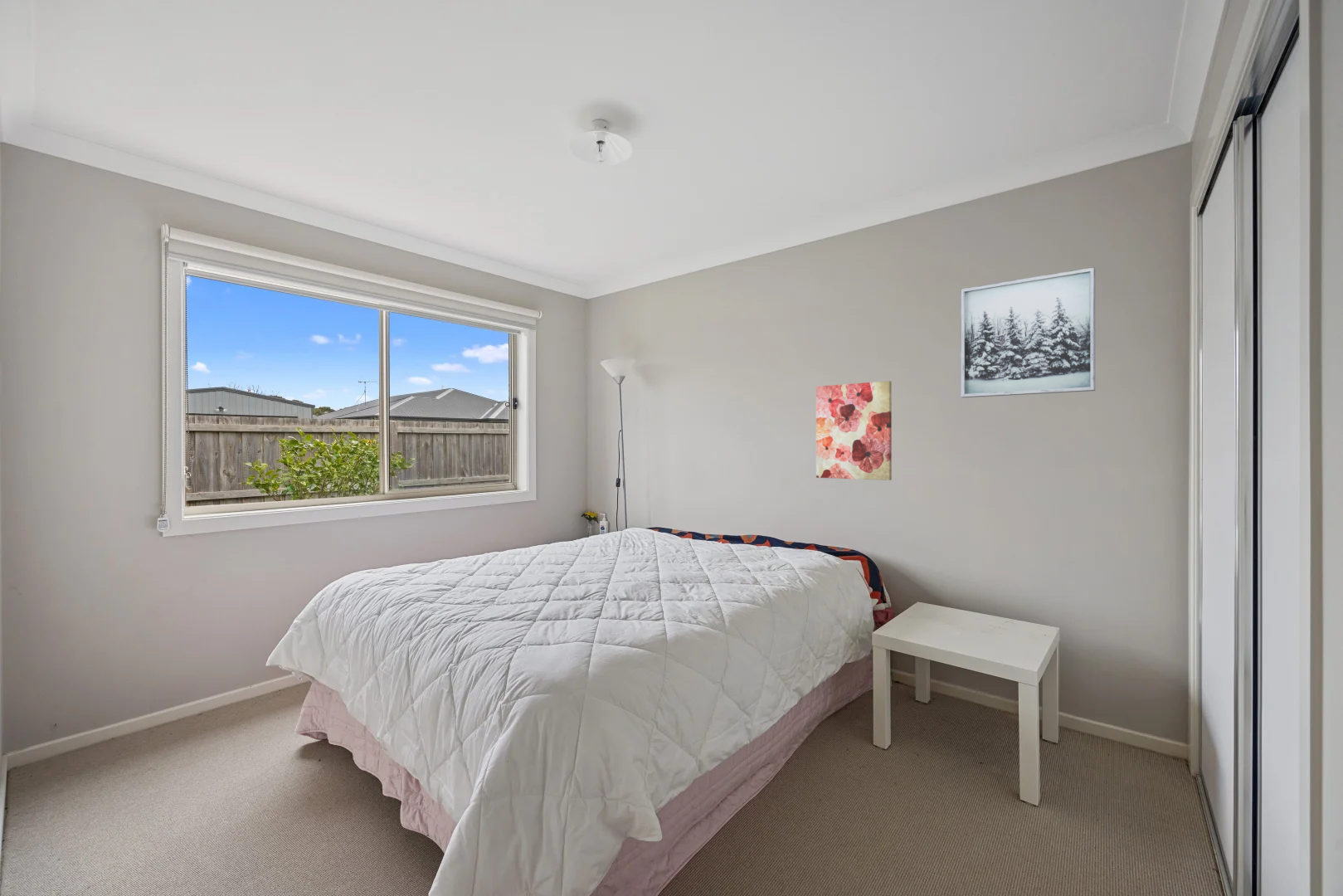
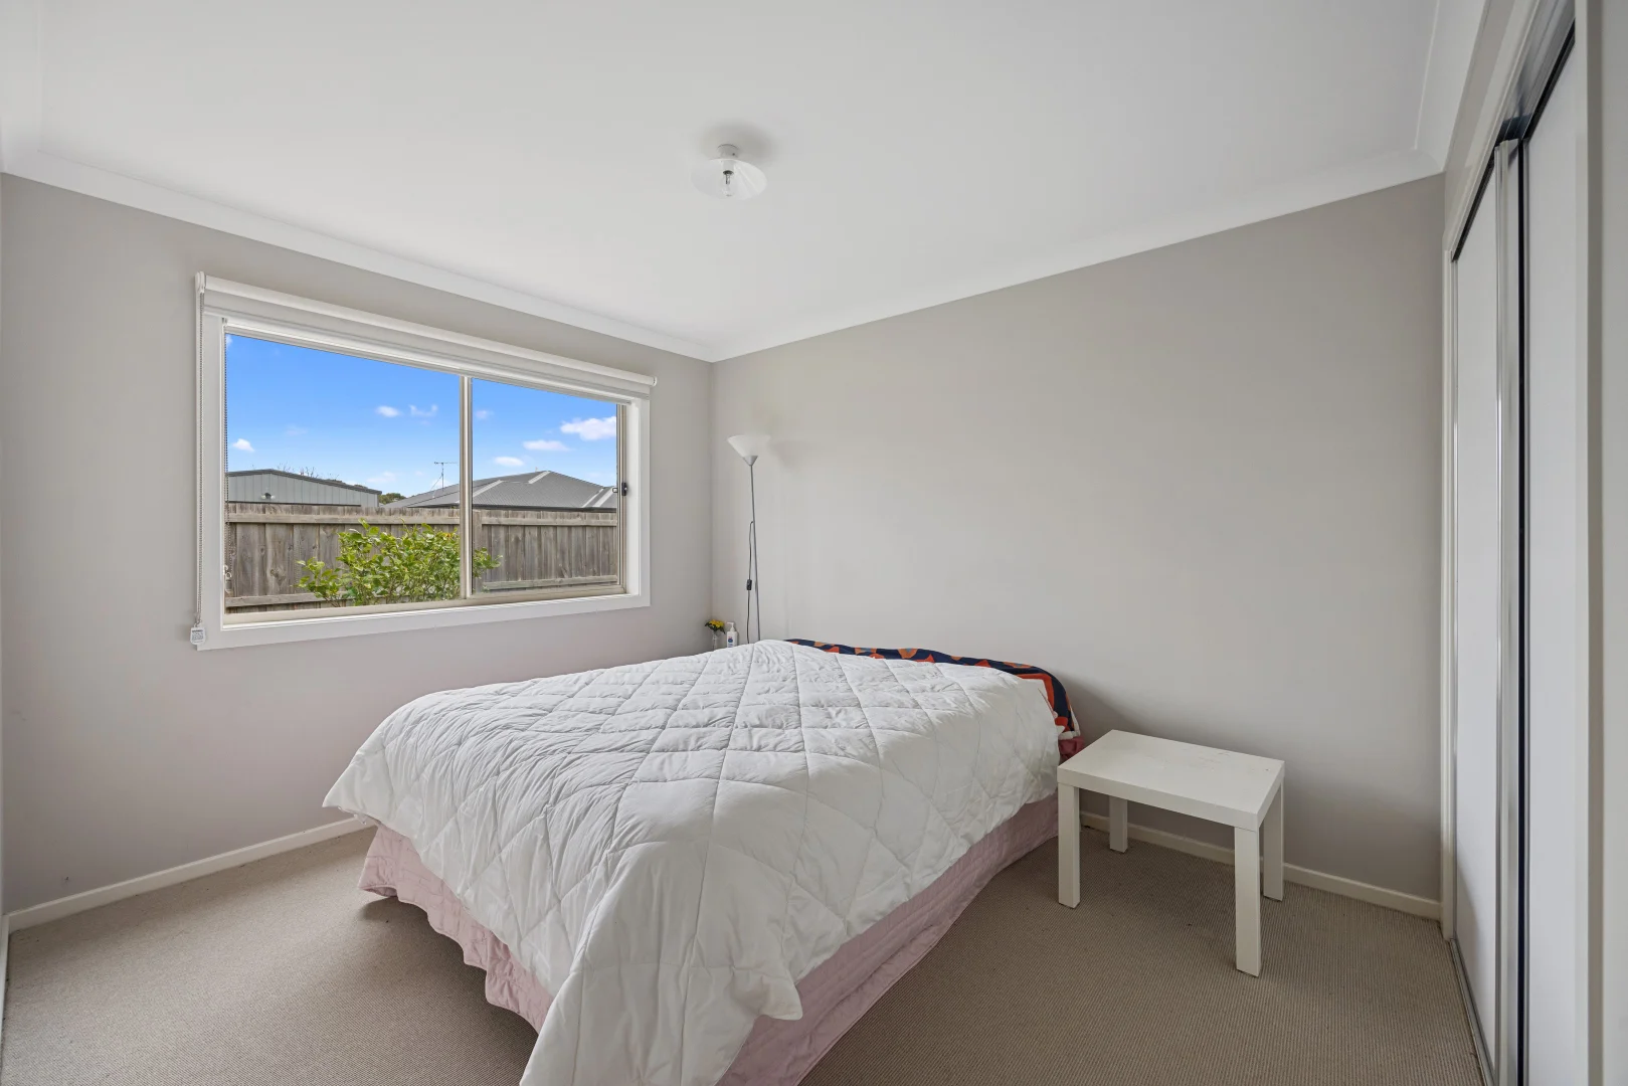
- wall art (1024, 337)
- wall art (852, 431)
